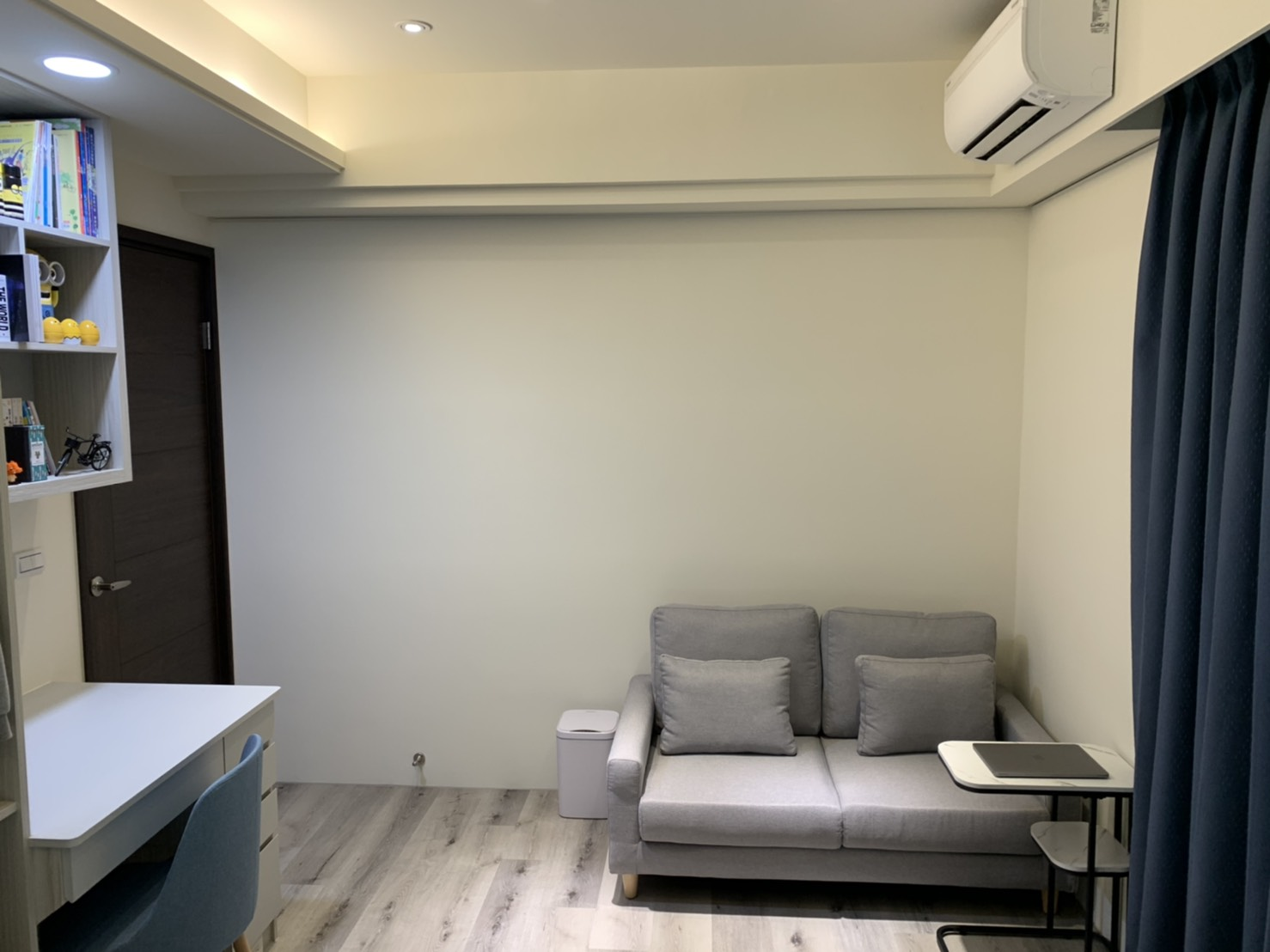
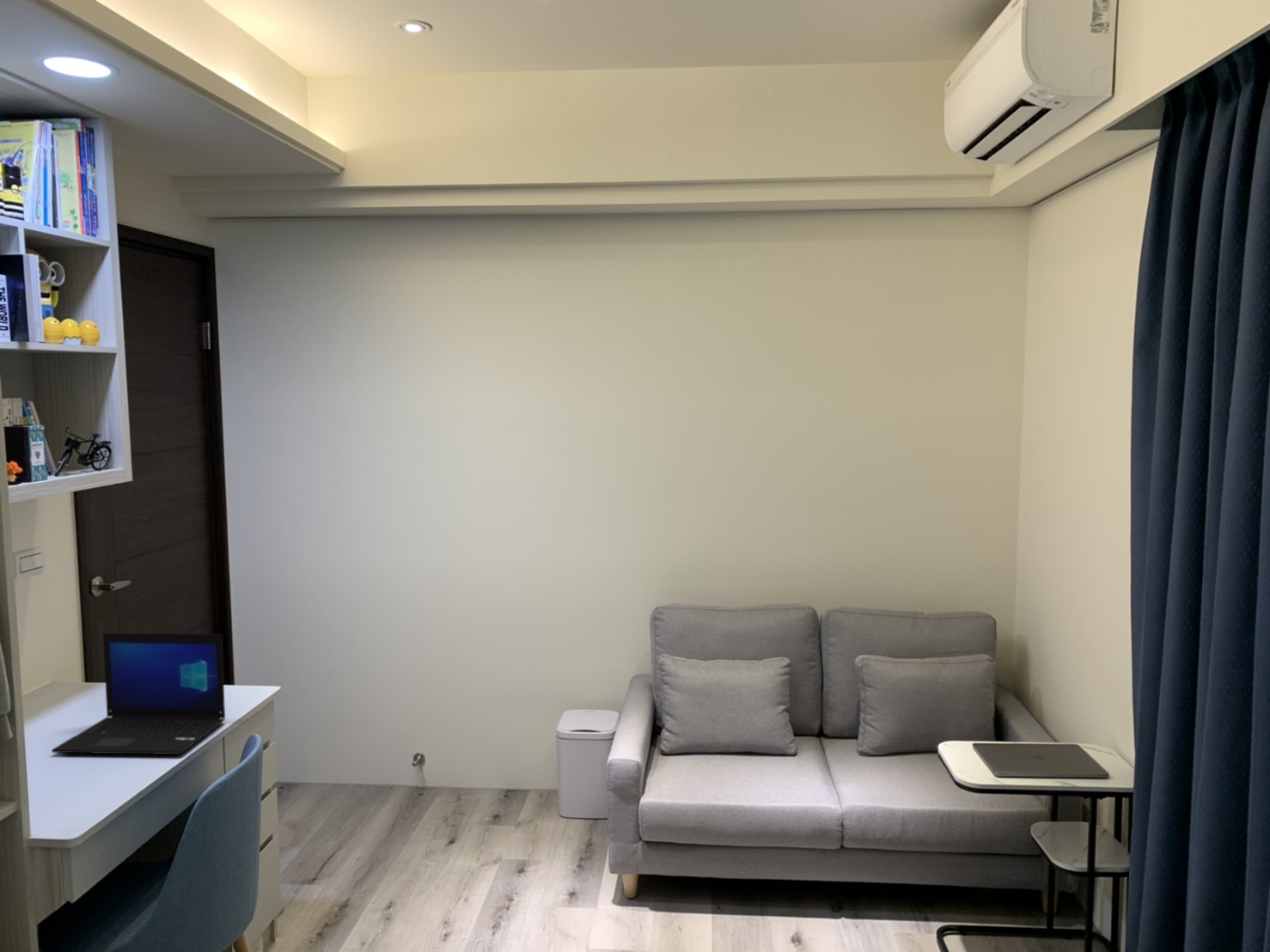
+ laptop (141, 691)
